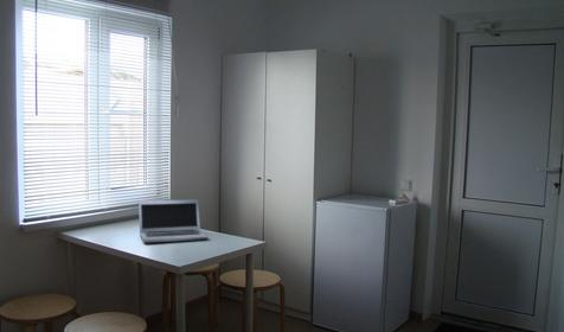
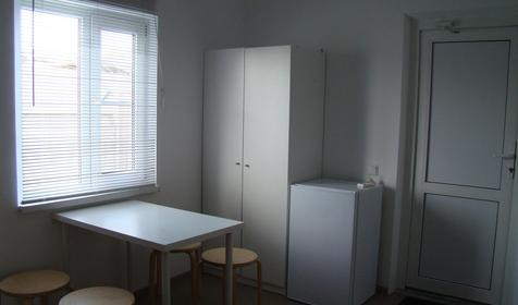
- laptop (172, 219)
